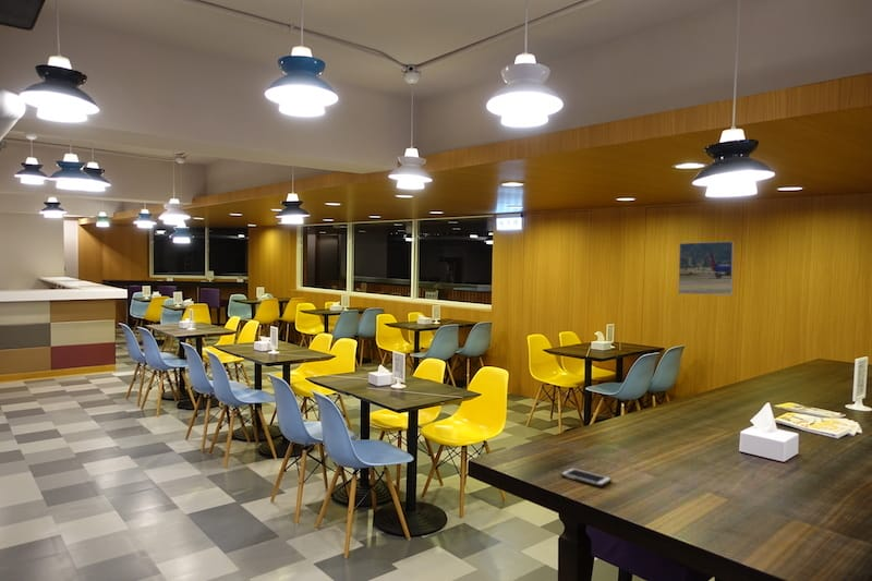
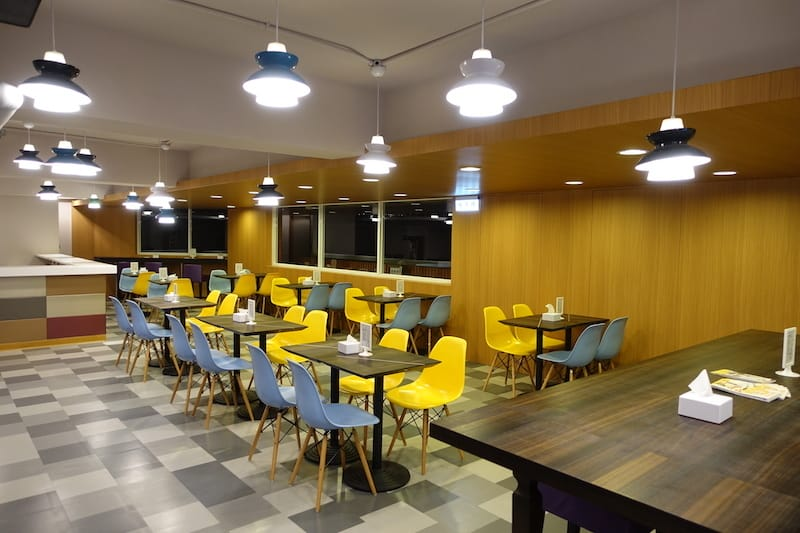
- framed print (705, 268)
- cell phone (585, 476)
